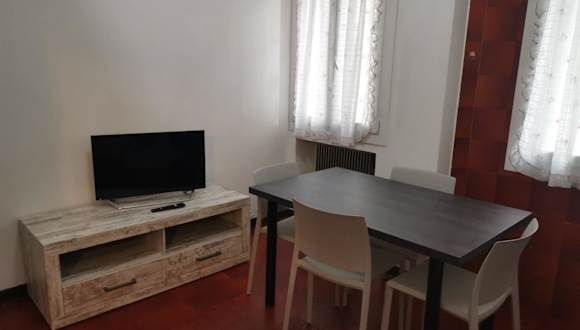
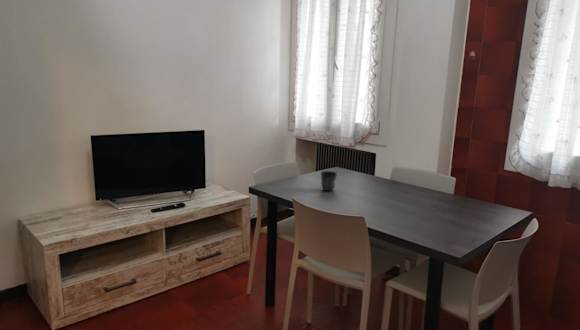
+ mug (327, 182)
